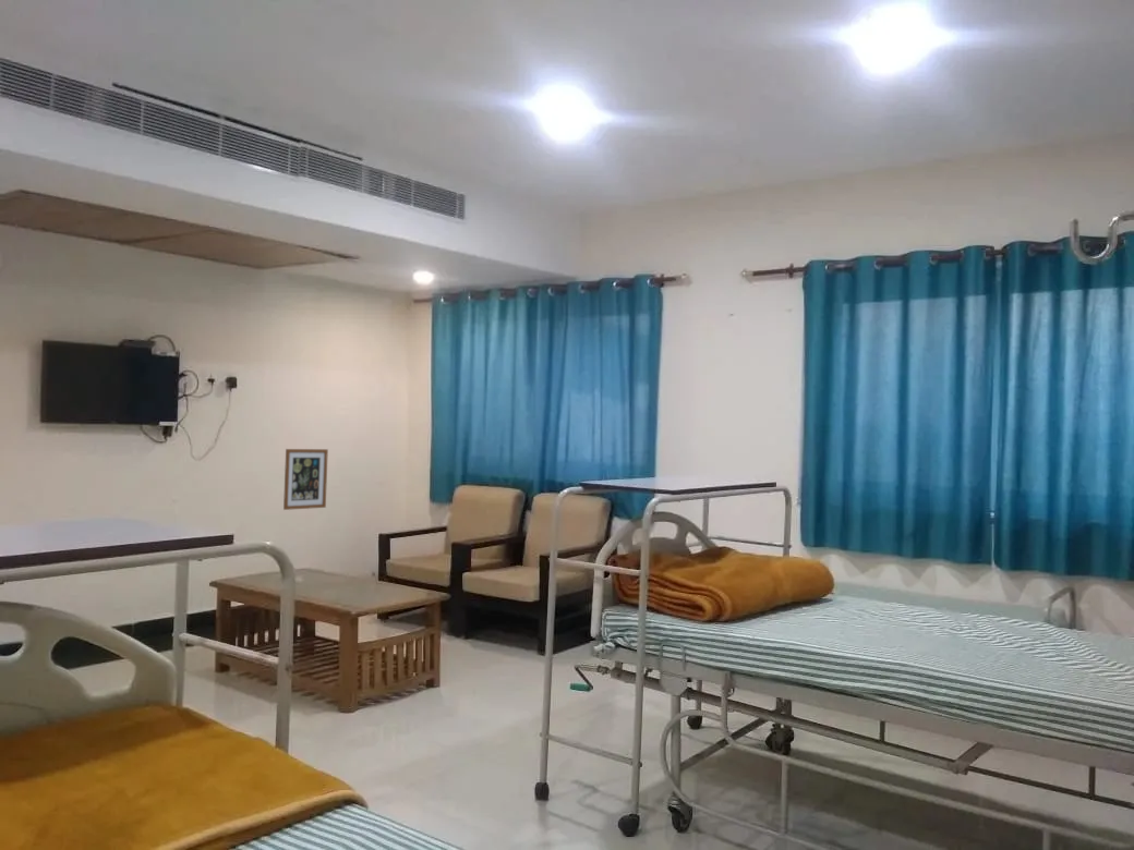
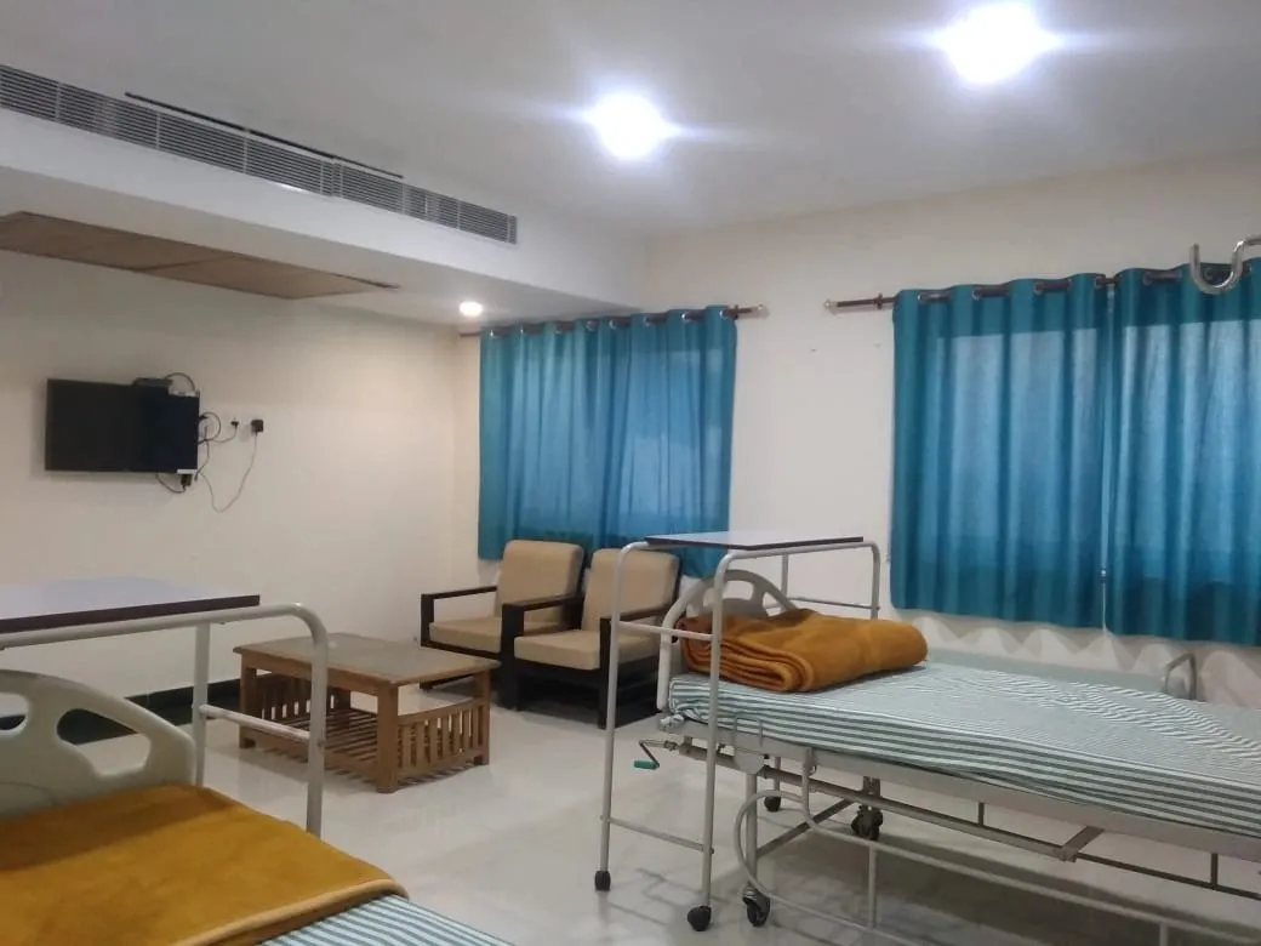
- wall art (305, 478)
